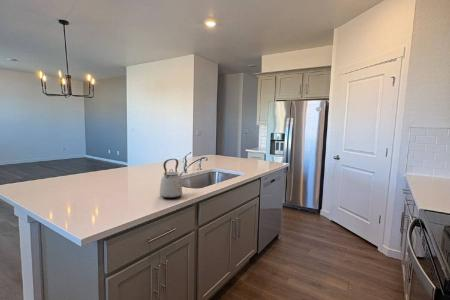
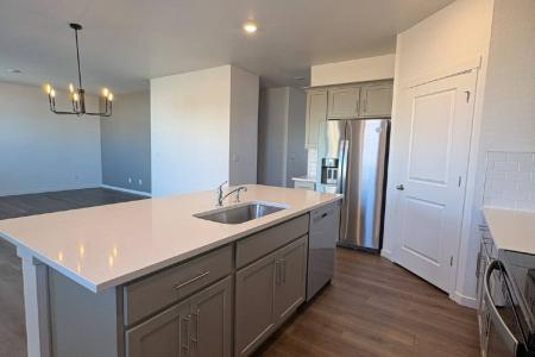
- kettle (173, 177)
